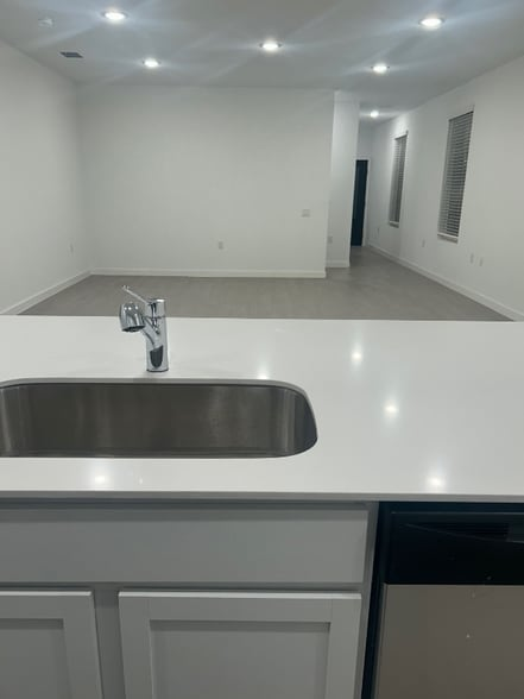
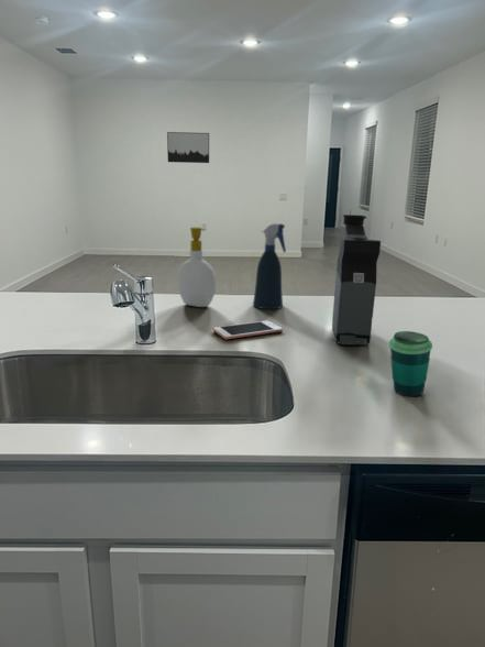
+ wall art (188, 147)
+ coffee maker (354, 277)
+ cup (408, 364)
+ cell phone (247, 329)
+ soap bottle (197, 266)
+ spray bottle (271, 265)
